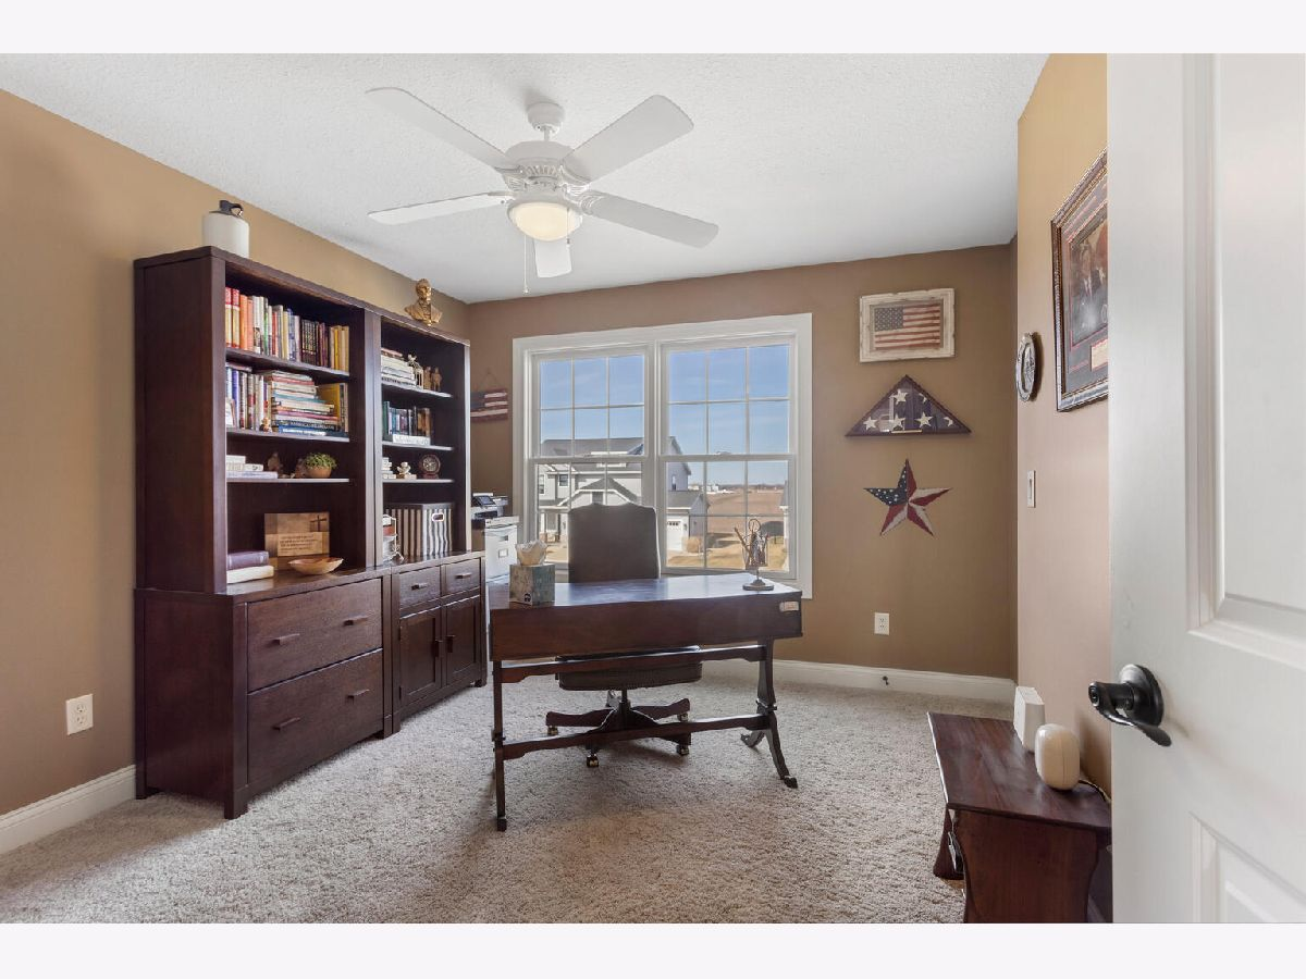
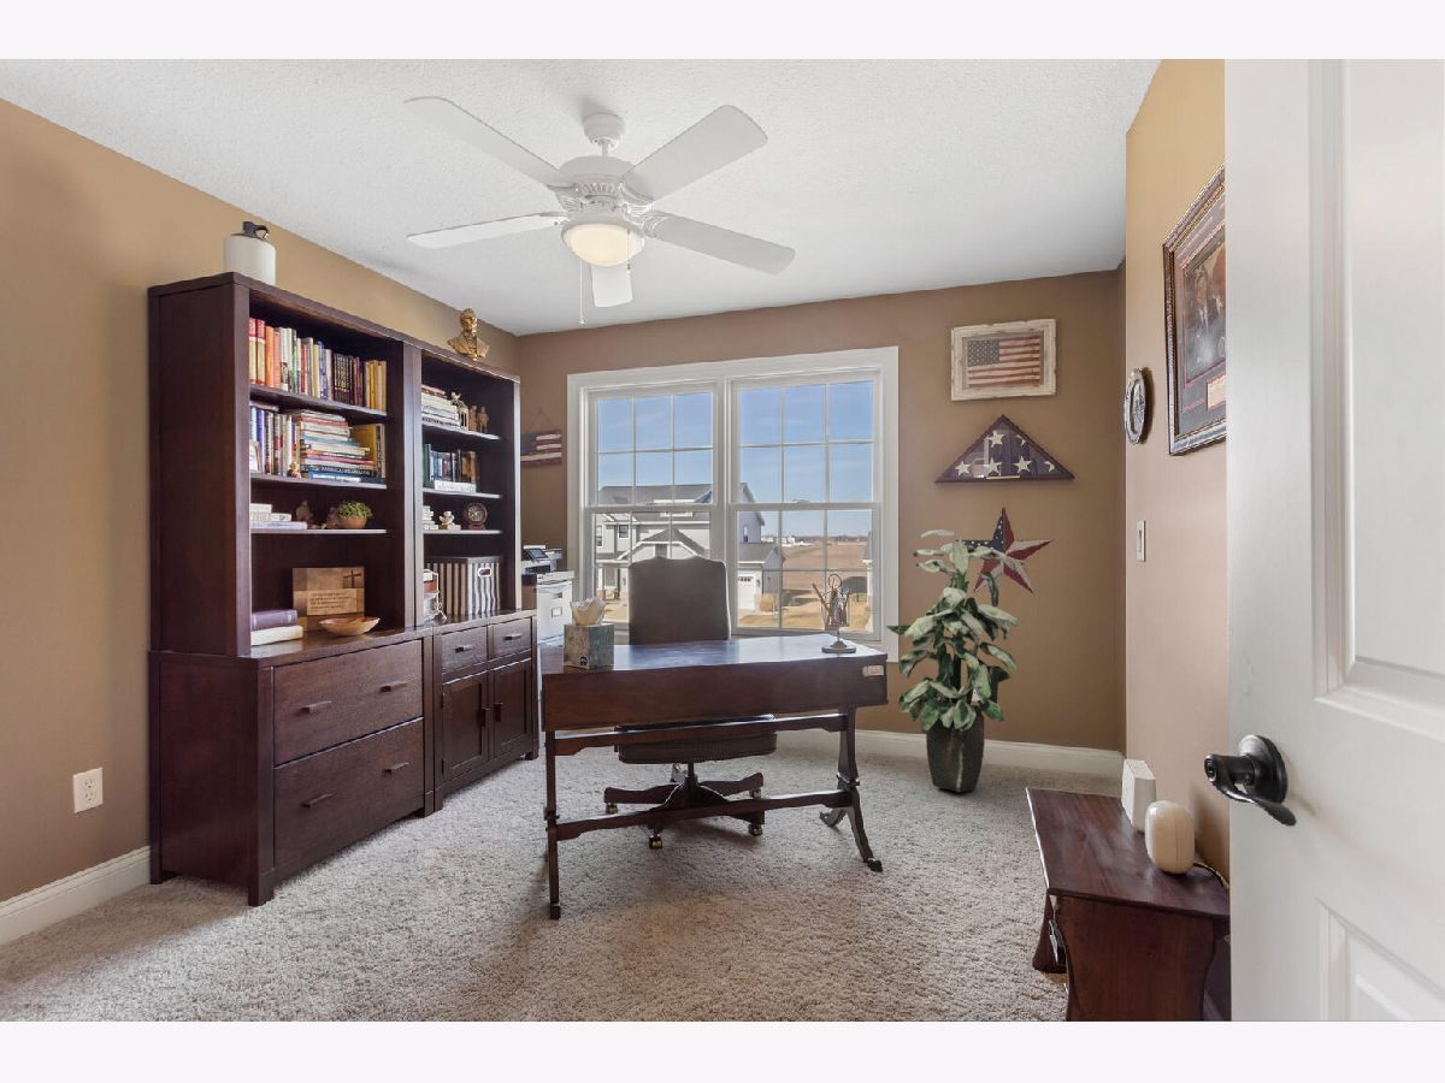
+ indoor plant (950, 656)
